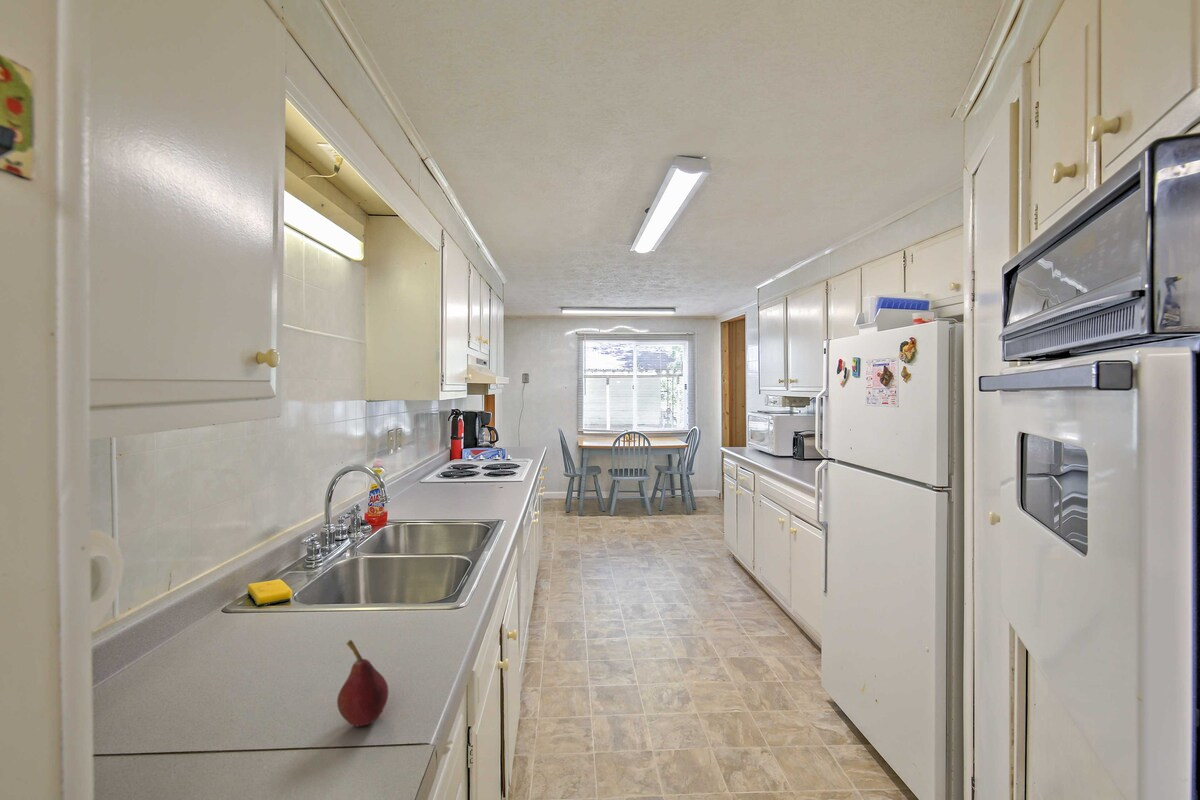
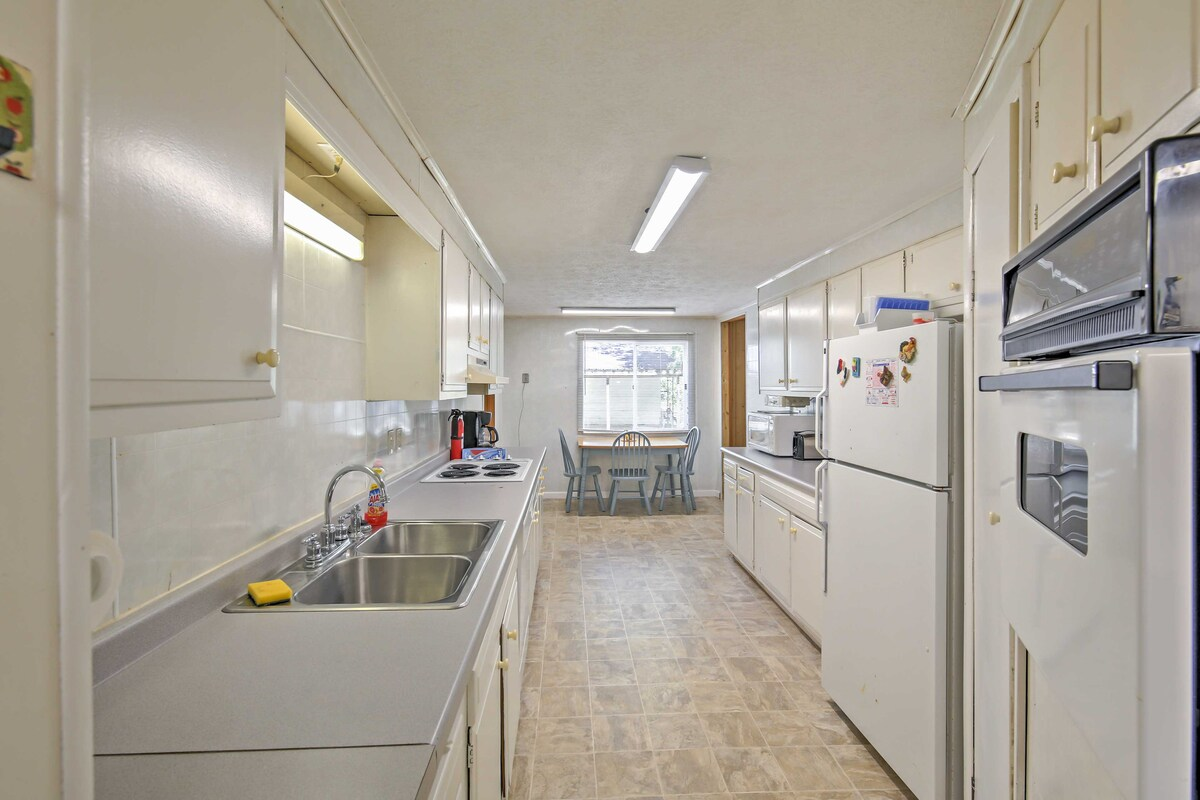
- fruit (363, 681)
